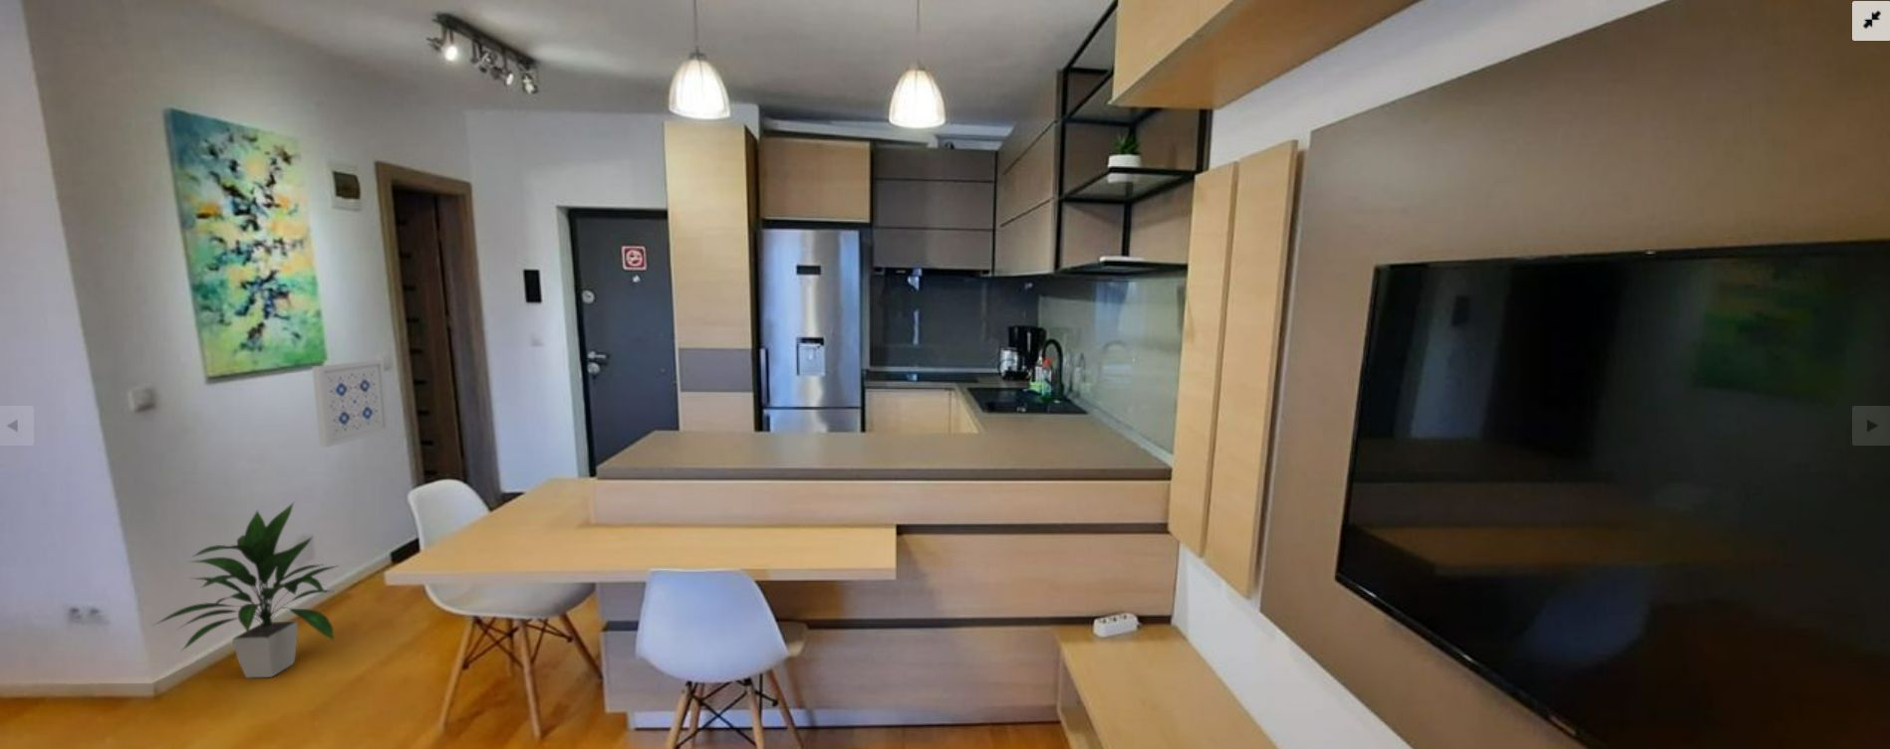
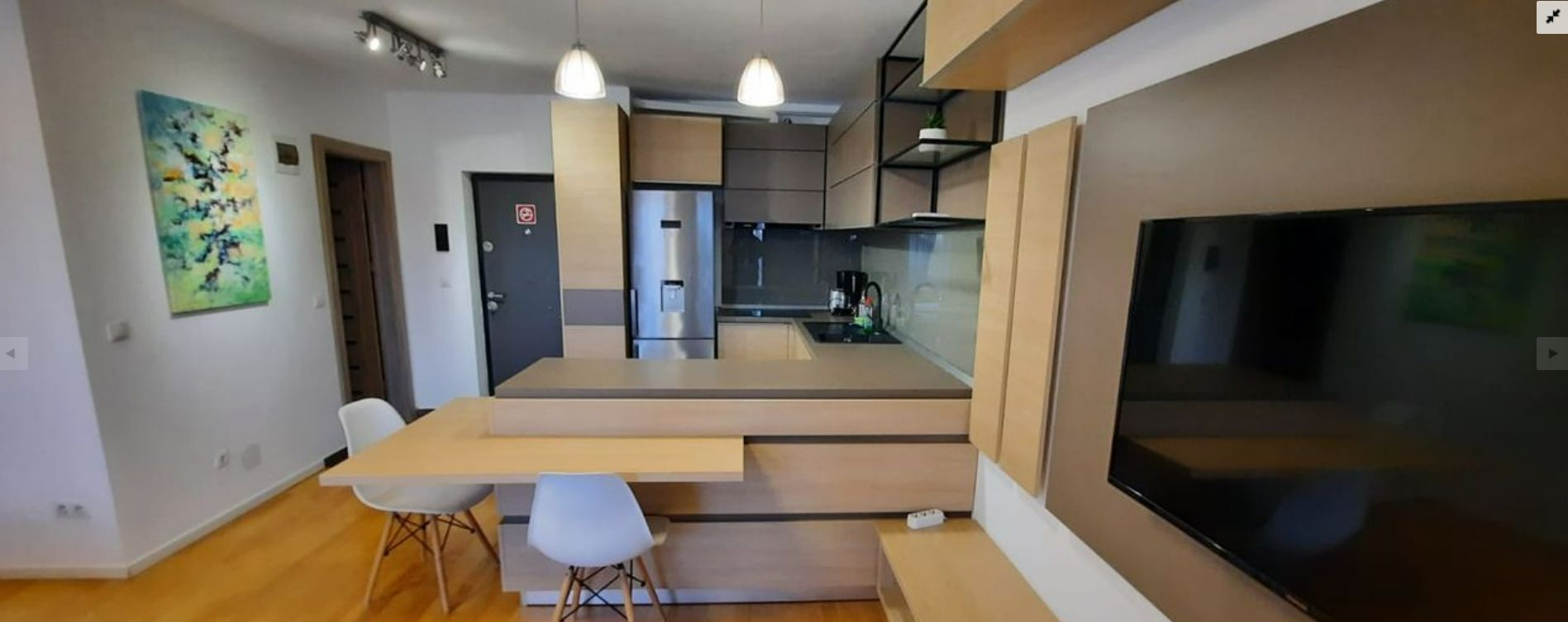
- indoor plant (263, 594)
- wall art (353, 401)
